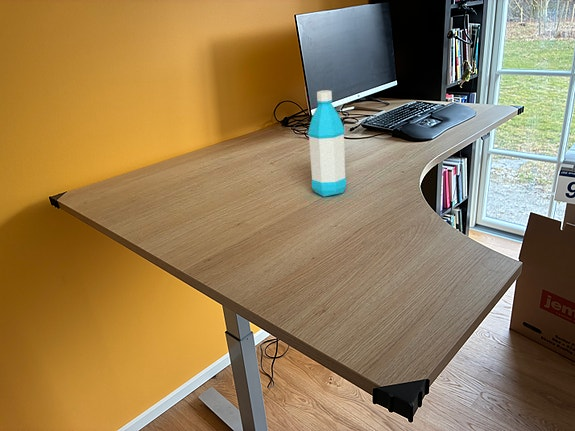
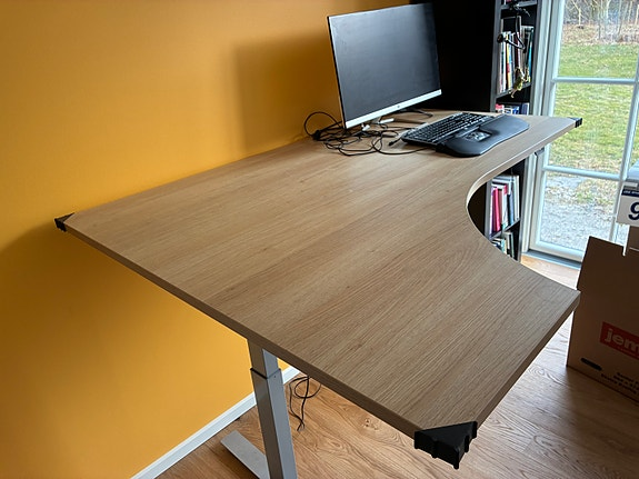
- water bottle (326, 144)
